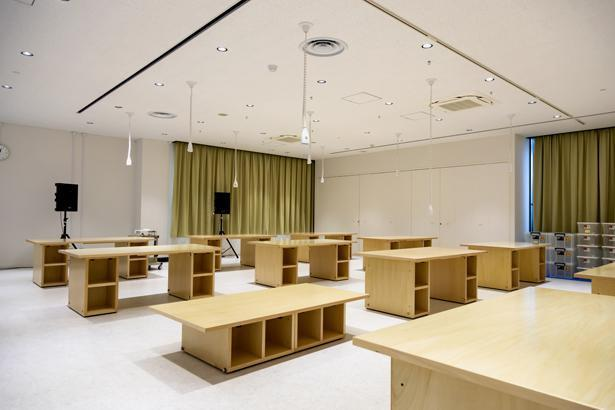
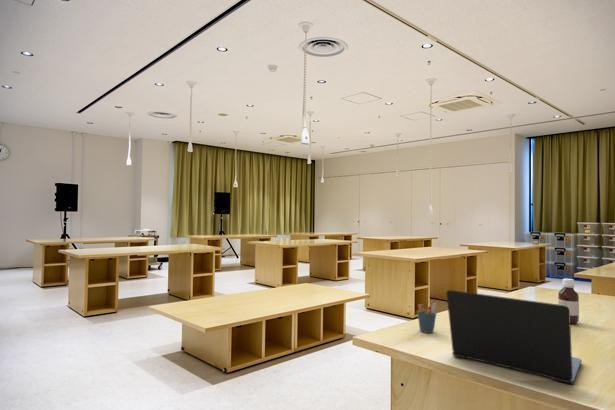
+ laptop (513, 326)
+ pen holder (426, 316)
+ bottle (568, 300)
